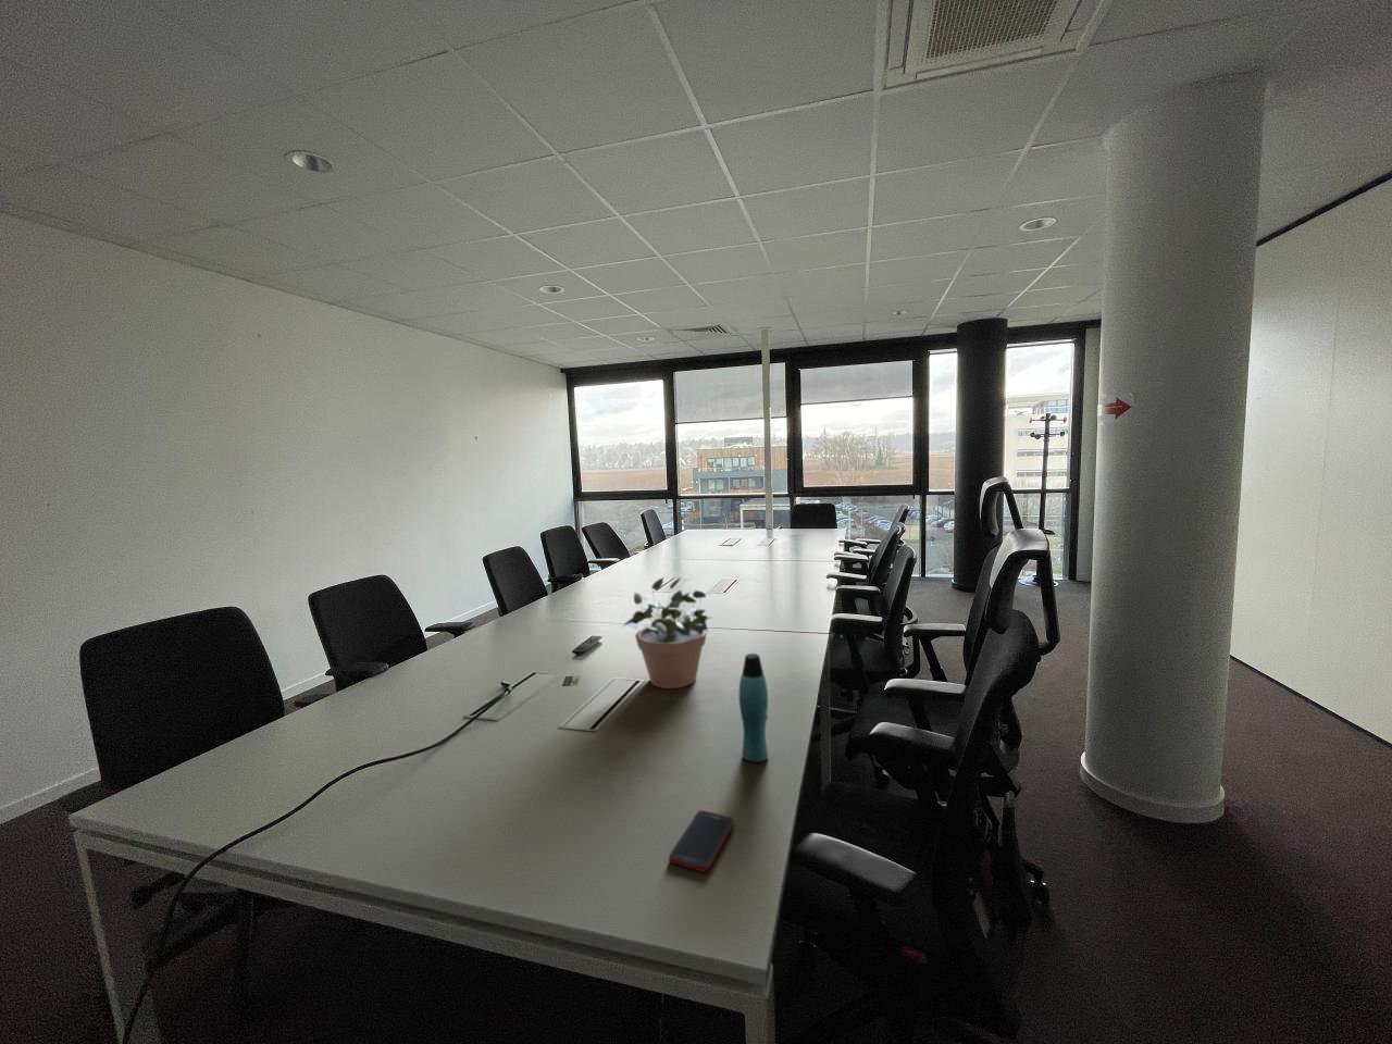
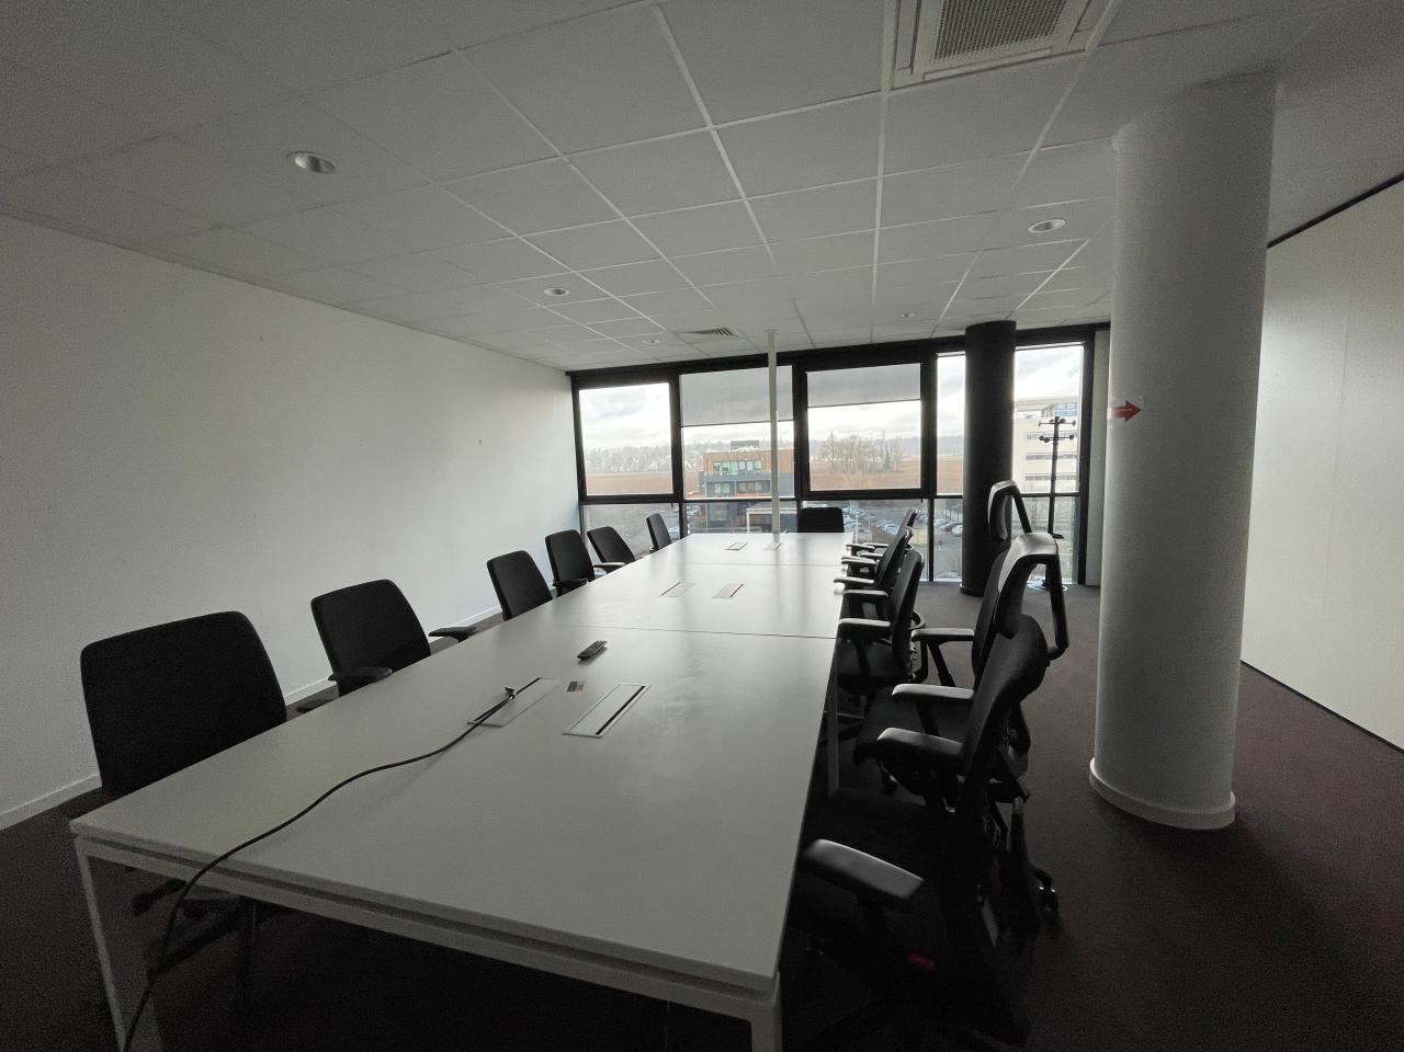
- potted plant (668, 631)
- bottle (753, 706)
- cell phone (703, 839)
